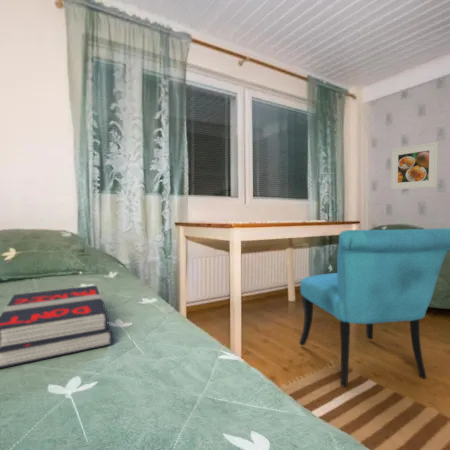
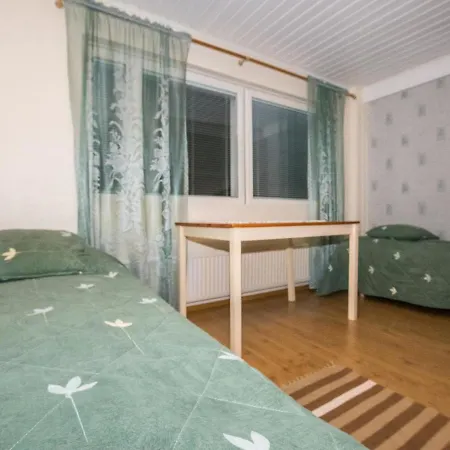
- book (57, 317)
- chair (366, 296)
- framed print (413, 167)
